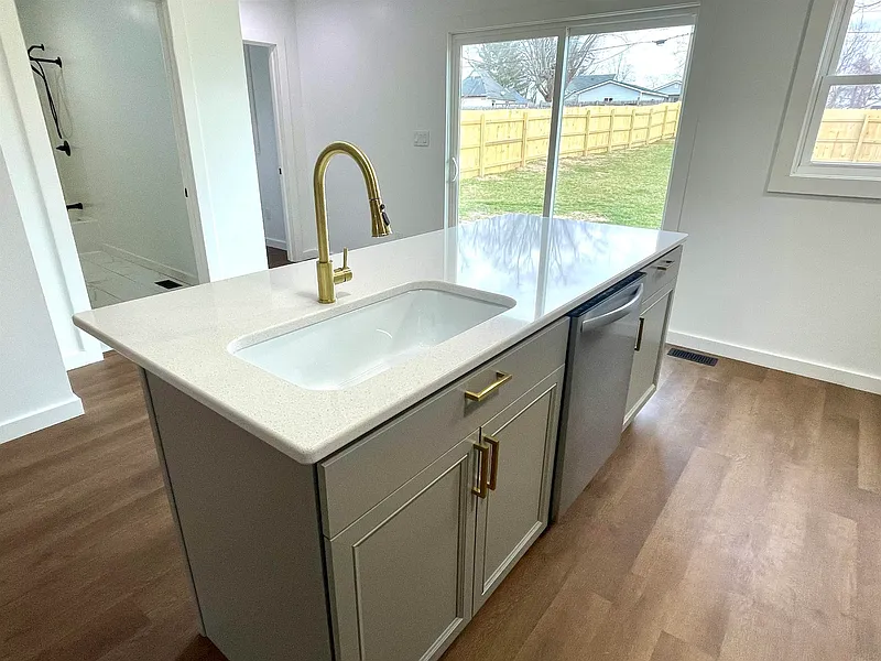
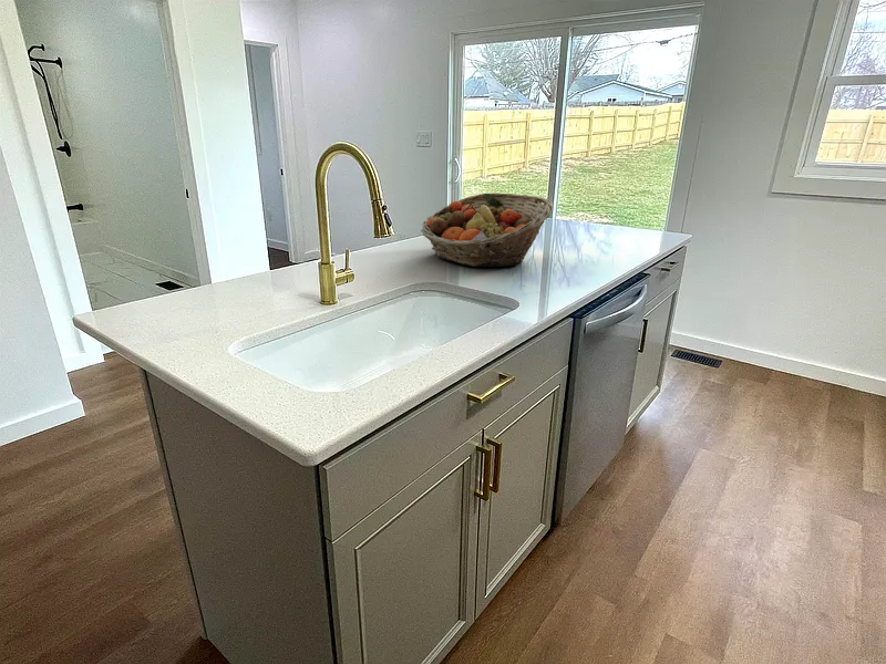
+ fruit basket (484, 227)
